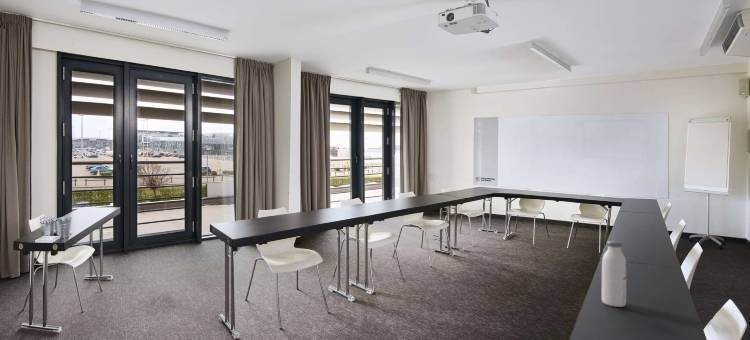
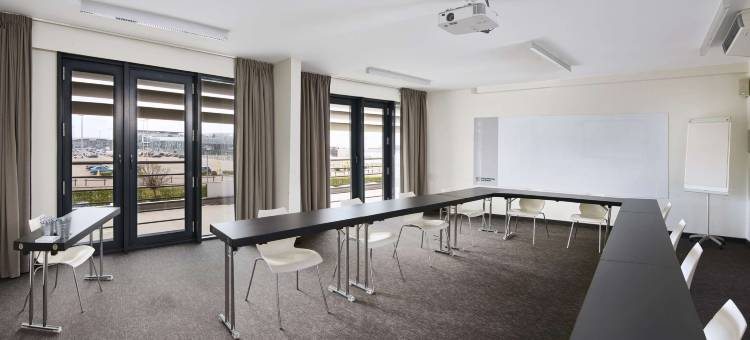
- water bottle (613, 272)
